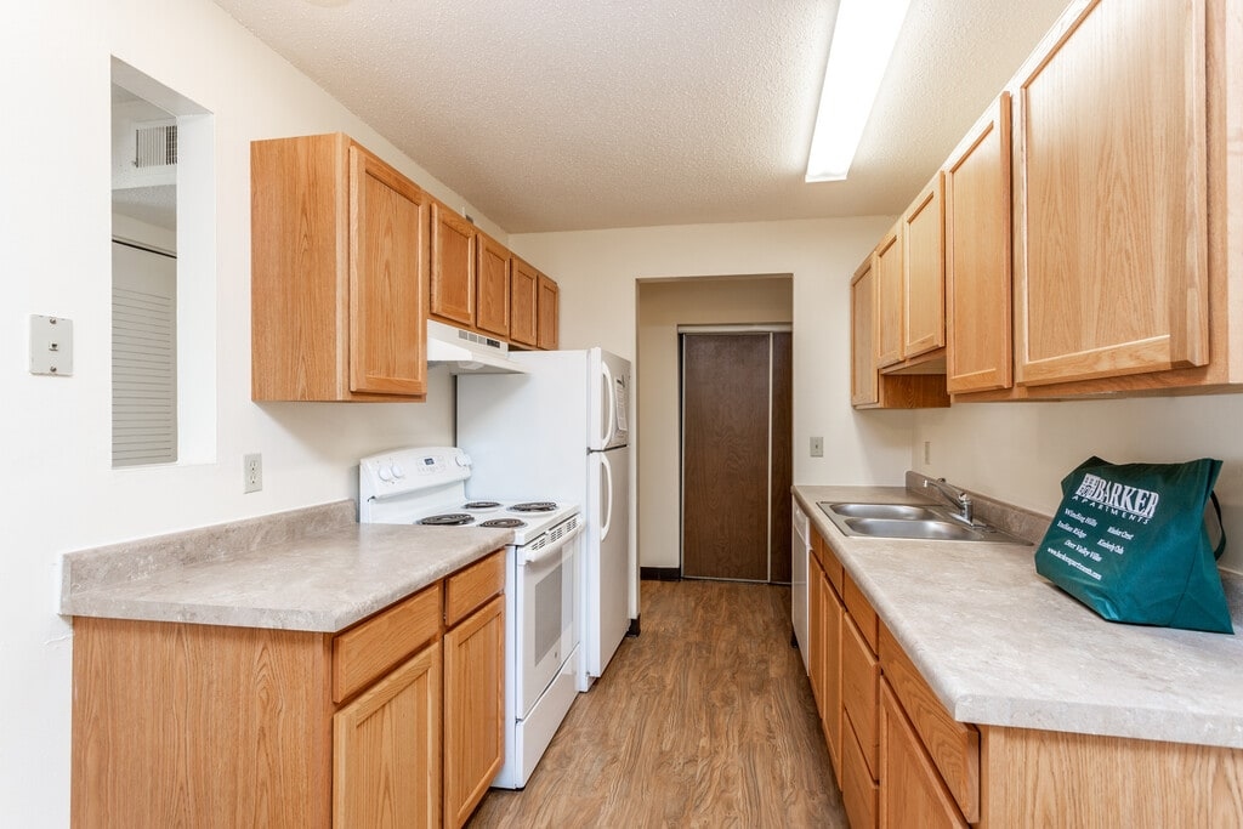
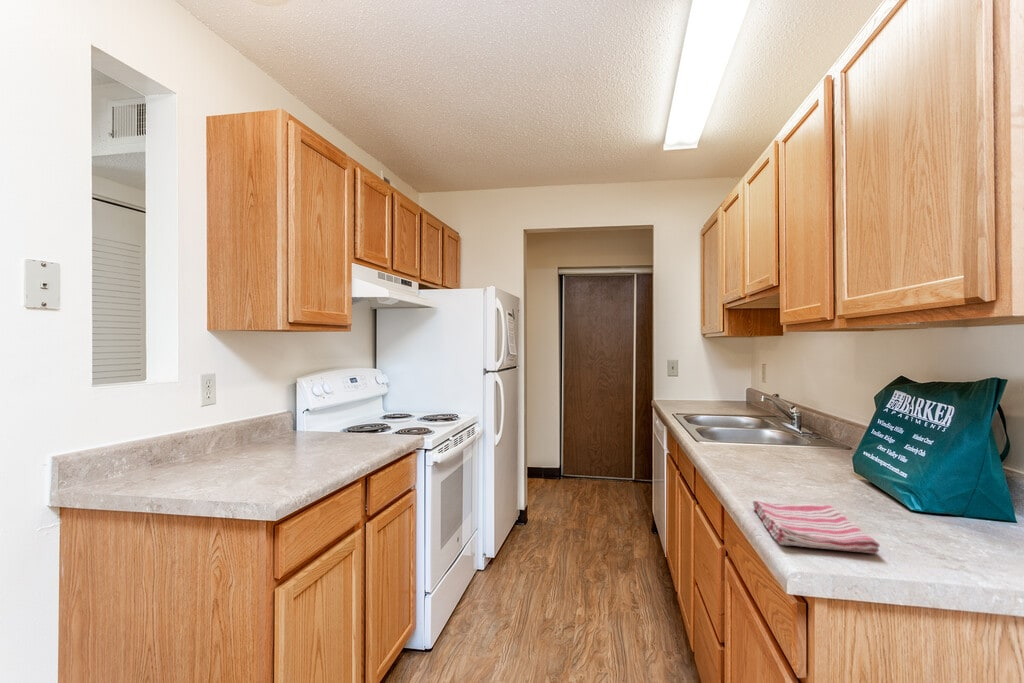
+ dish towel (808, 520)
